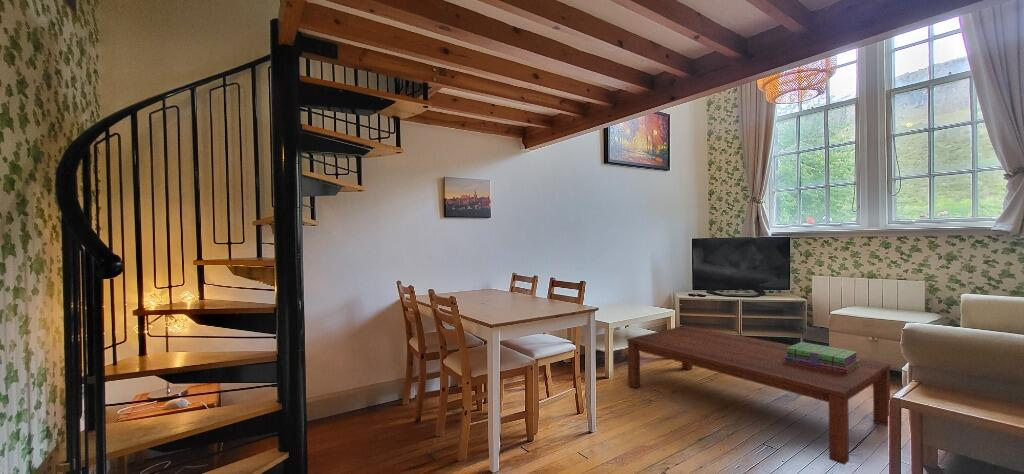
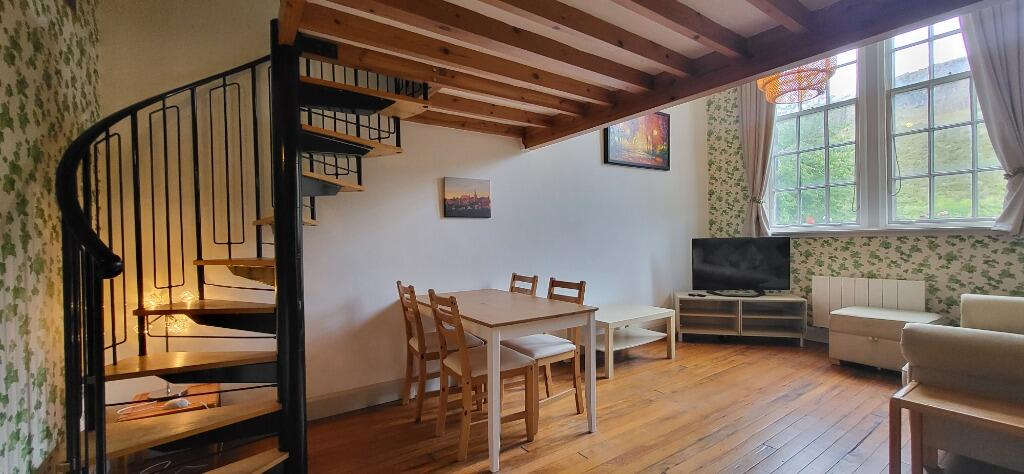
- coffee table (743, 376)
- stack of books (821, 356)
